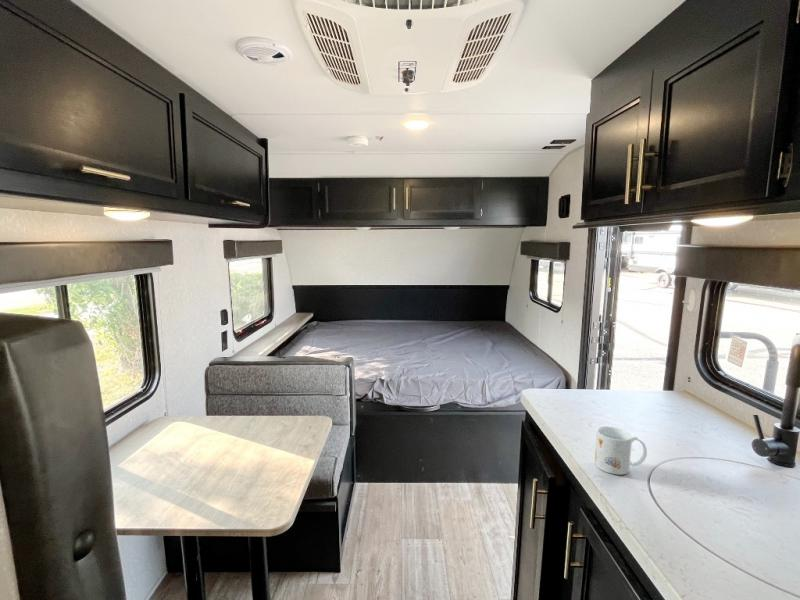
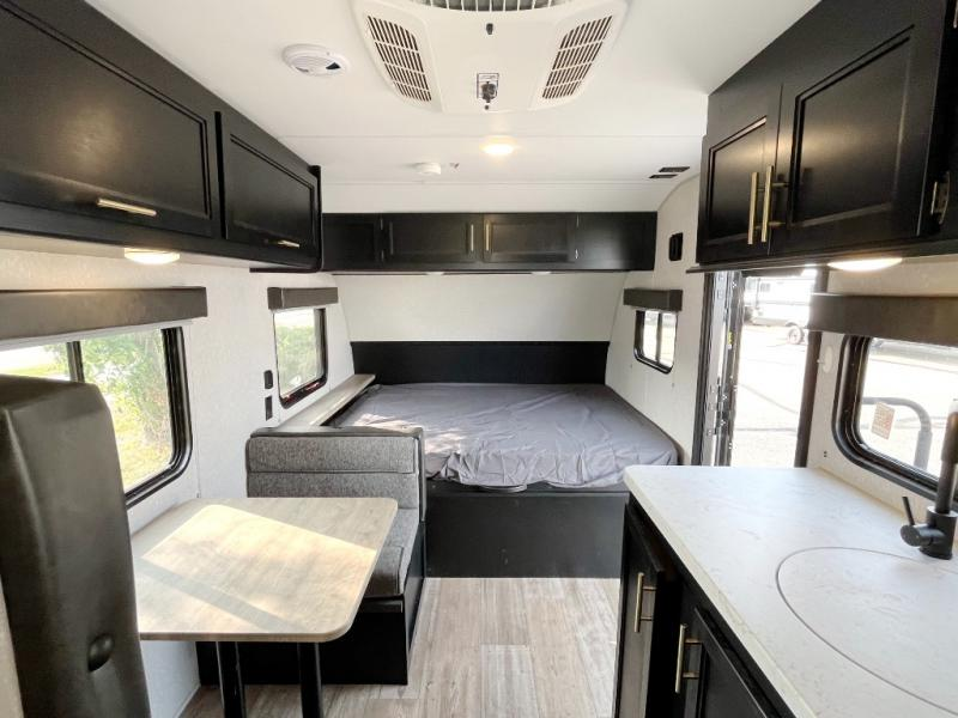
- mug (620, 450)
